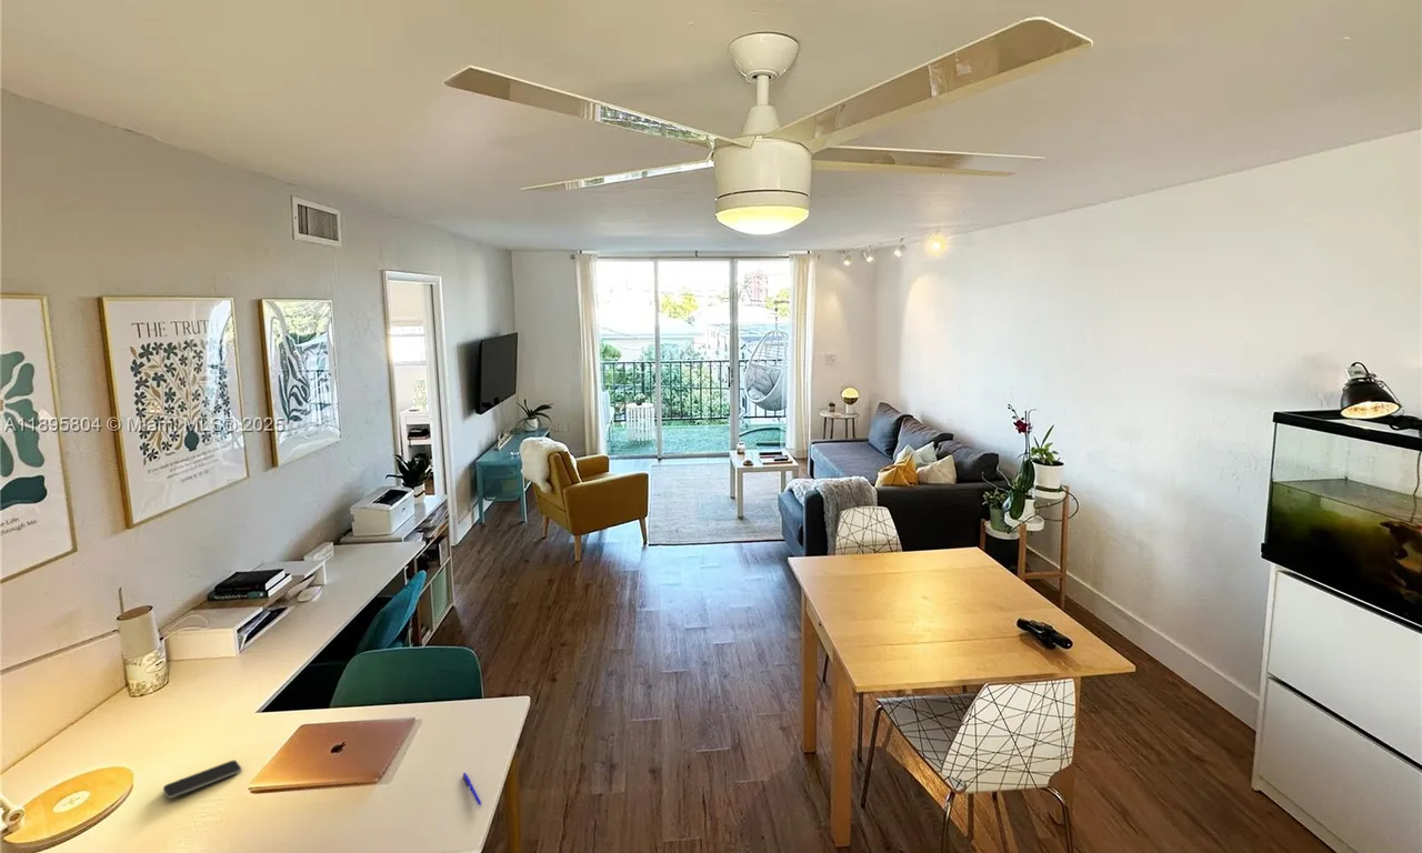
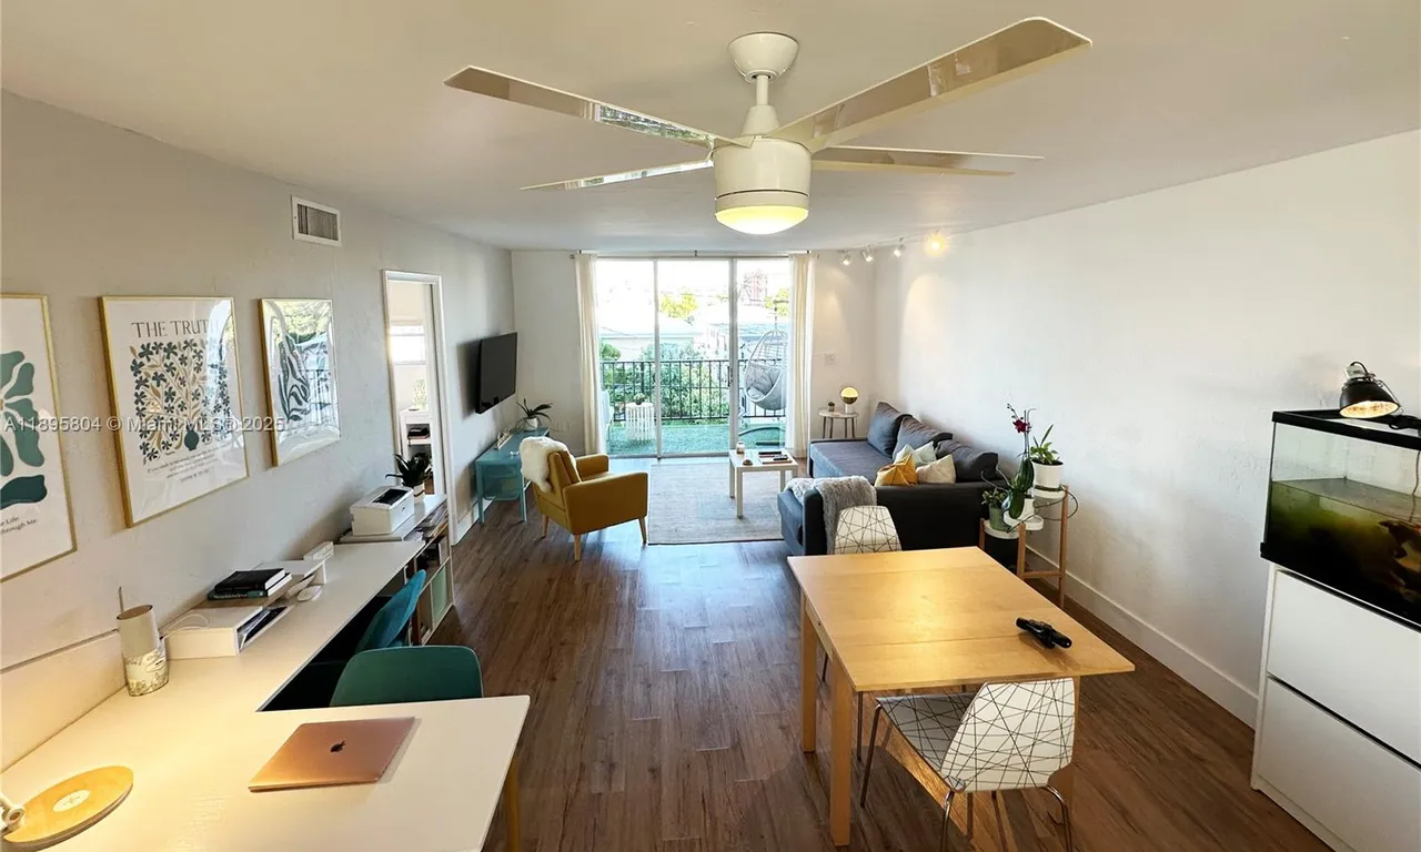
- smartphone (203, 777)
- pen (472, 789)
